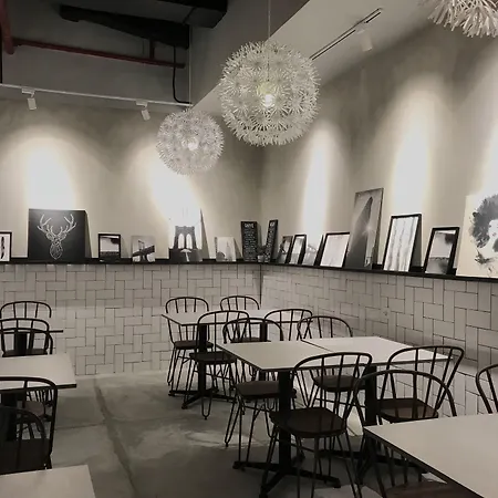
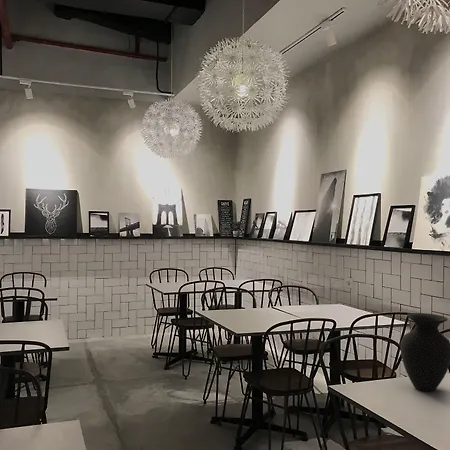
+ vase (425, 352)
